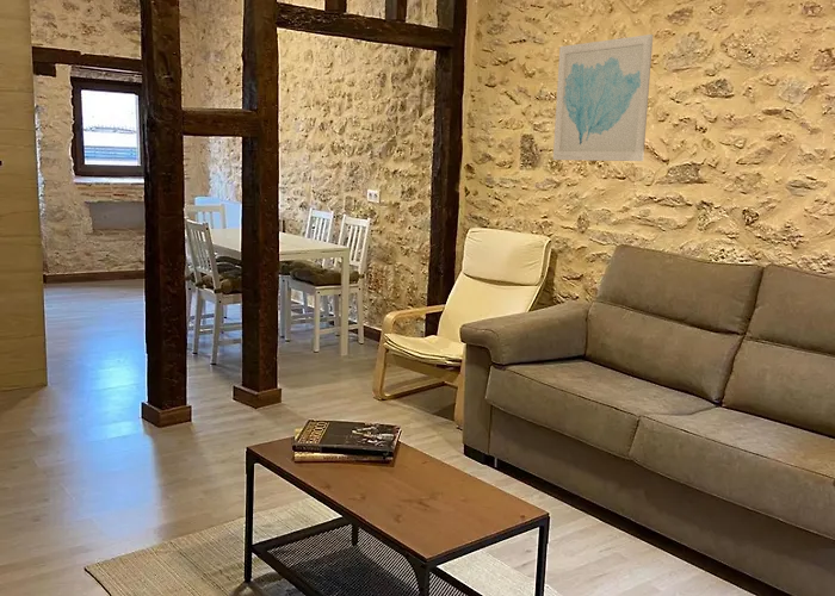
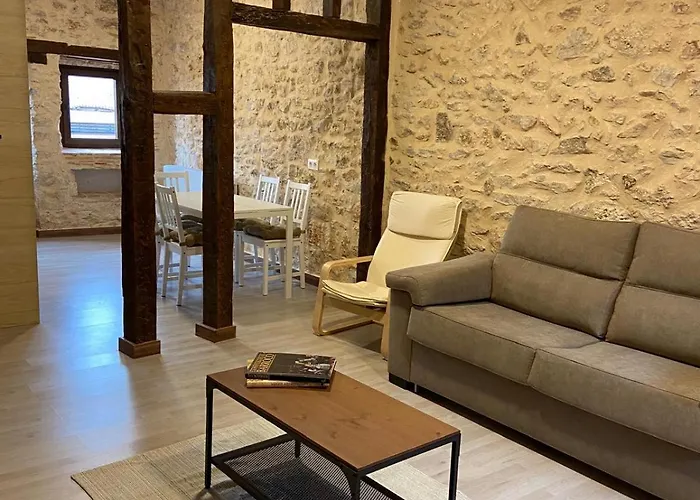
- wall art (599, 101)
